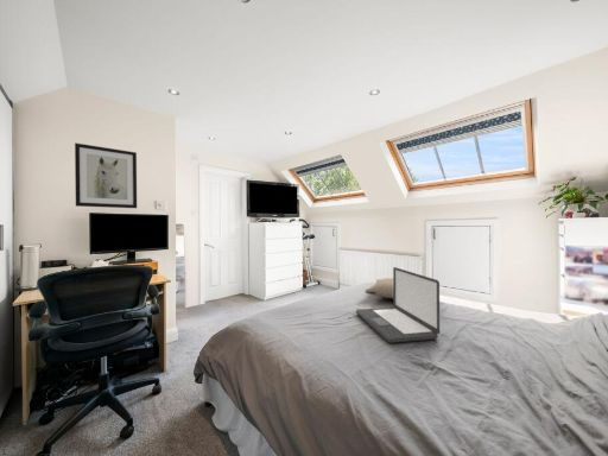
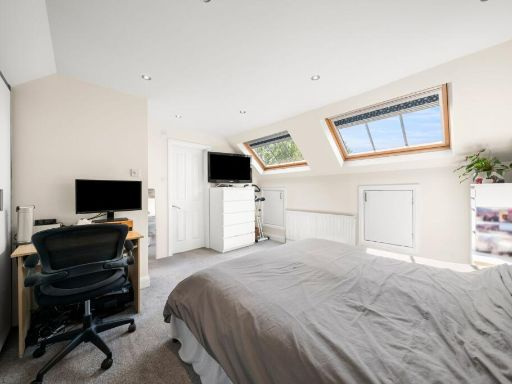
- pillow (392, 289)
- wall art (107, 177)
- laptop (393, 298)
